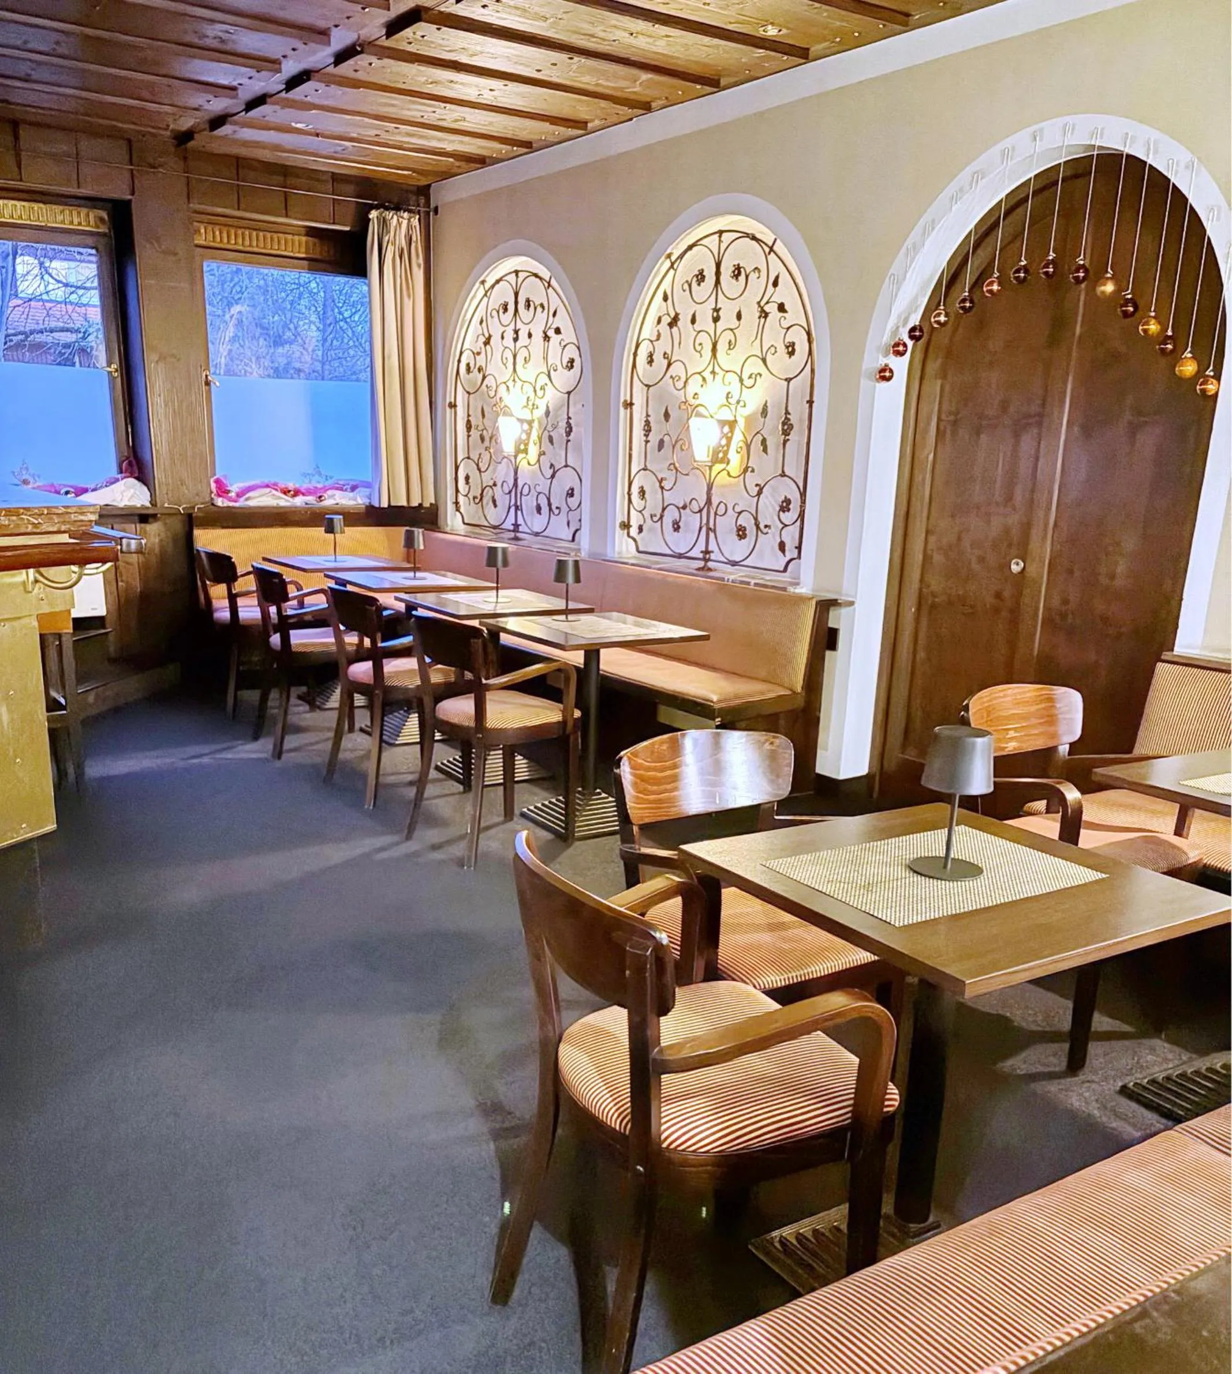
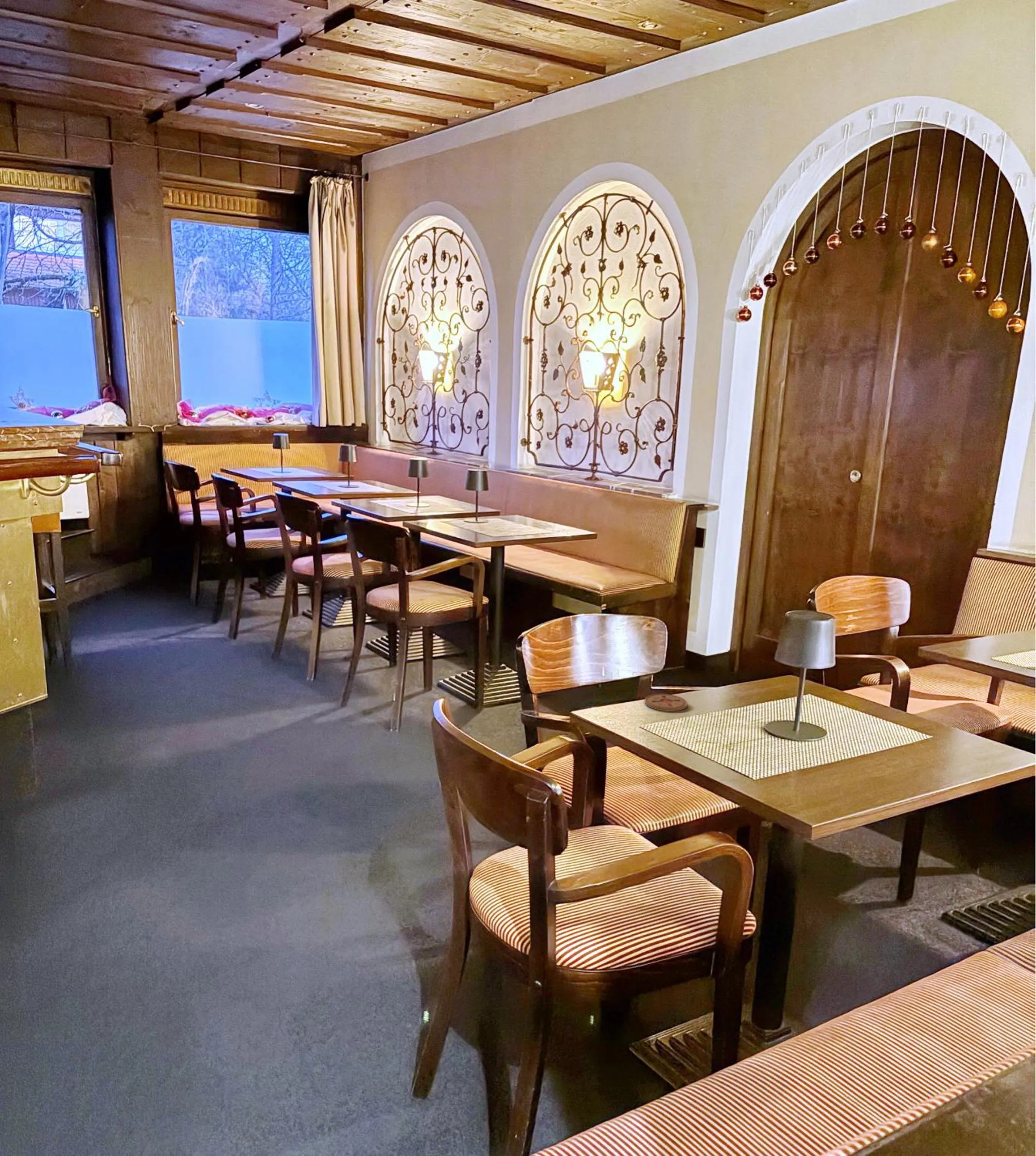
+ coaster (666, 702)
